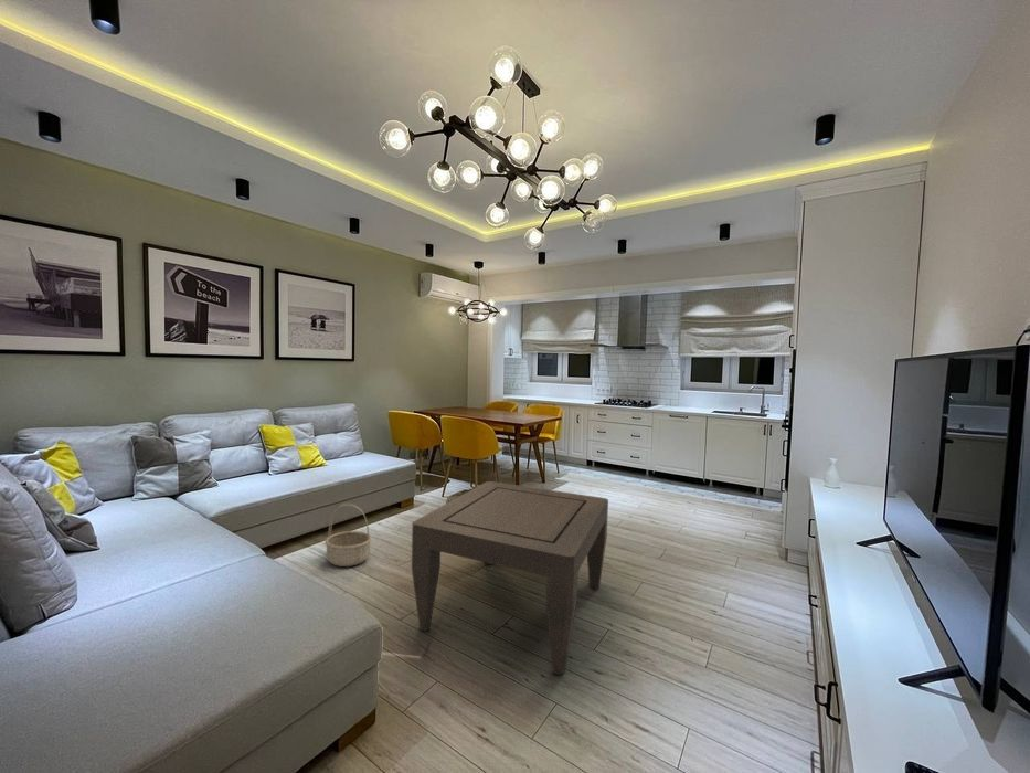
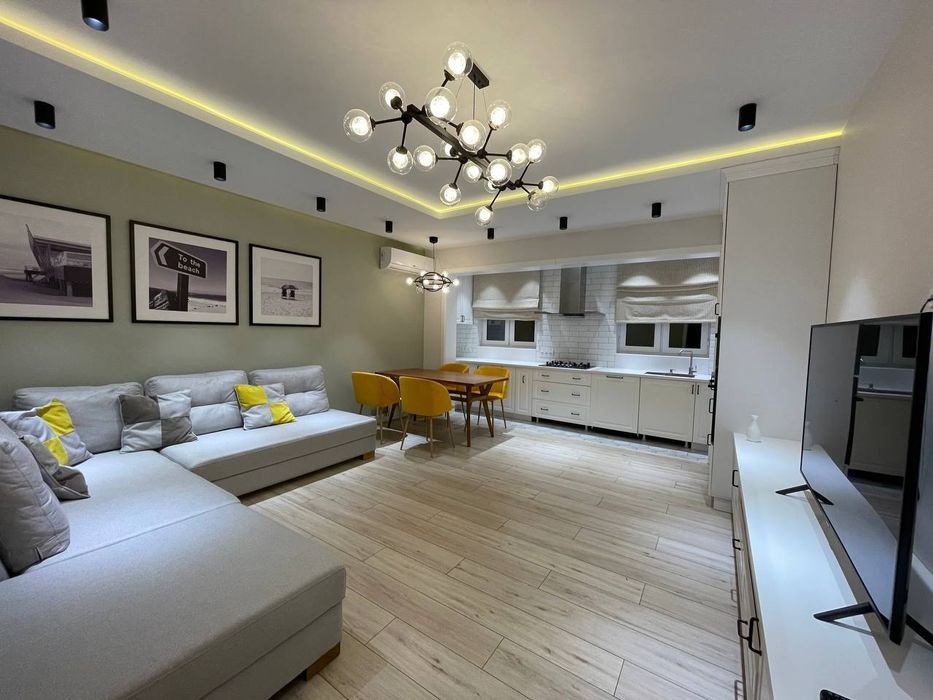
- basket (348, 531)
- coffee table (518, 558)
